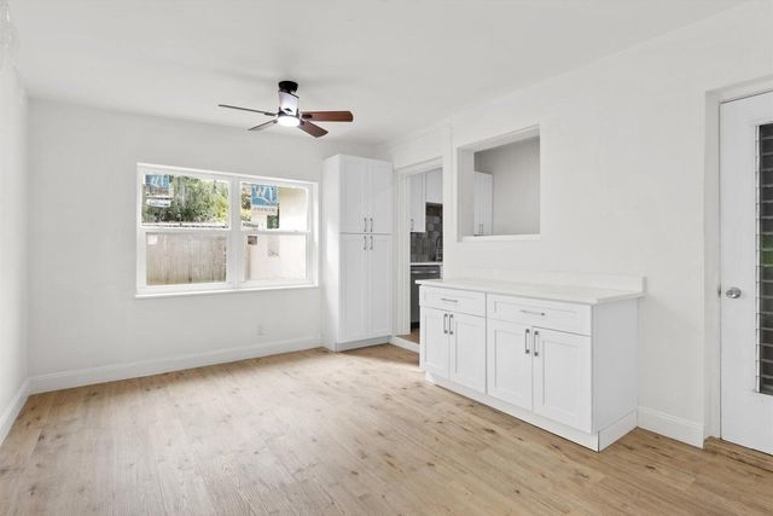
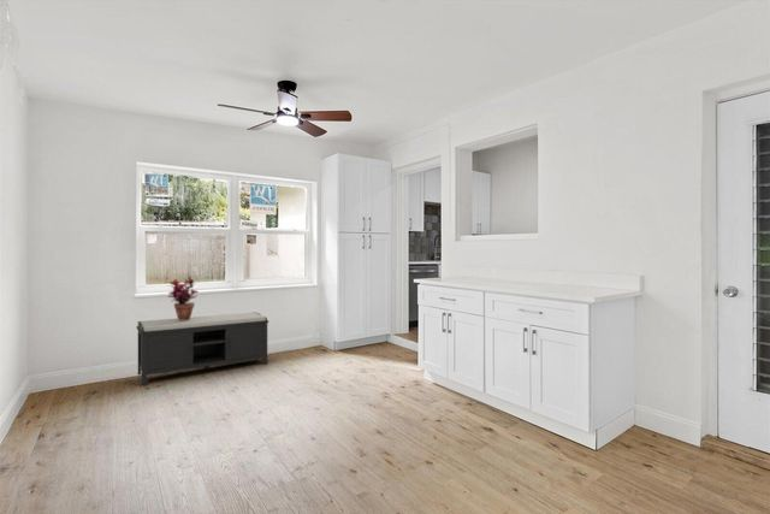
+ potted plant (183, 299)
+ bench (205, 343)
